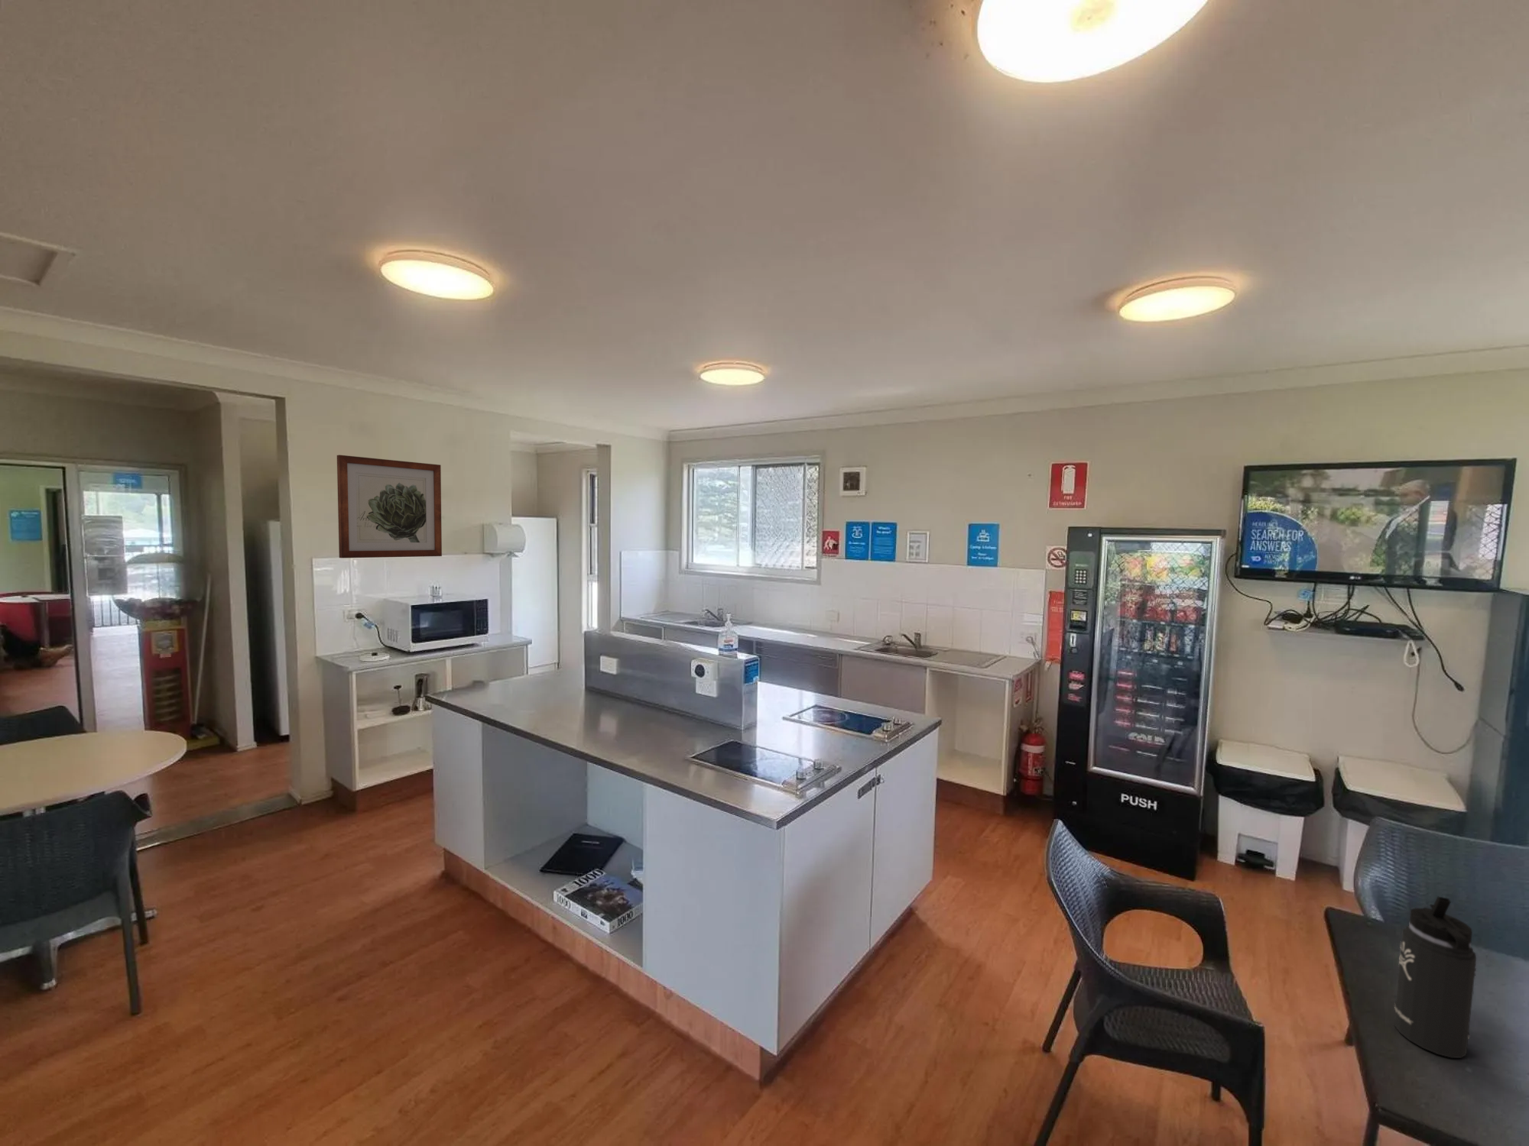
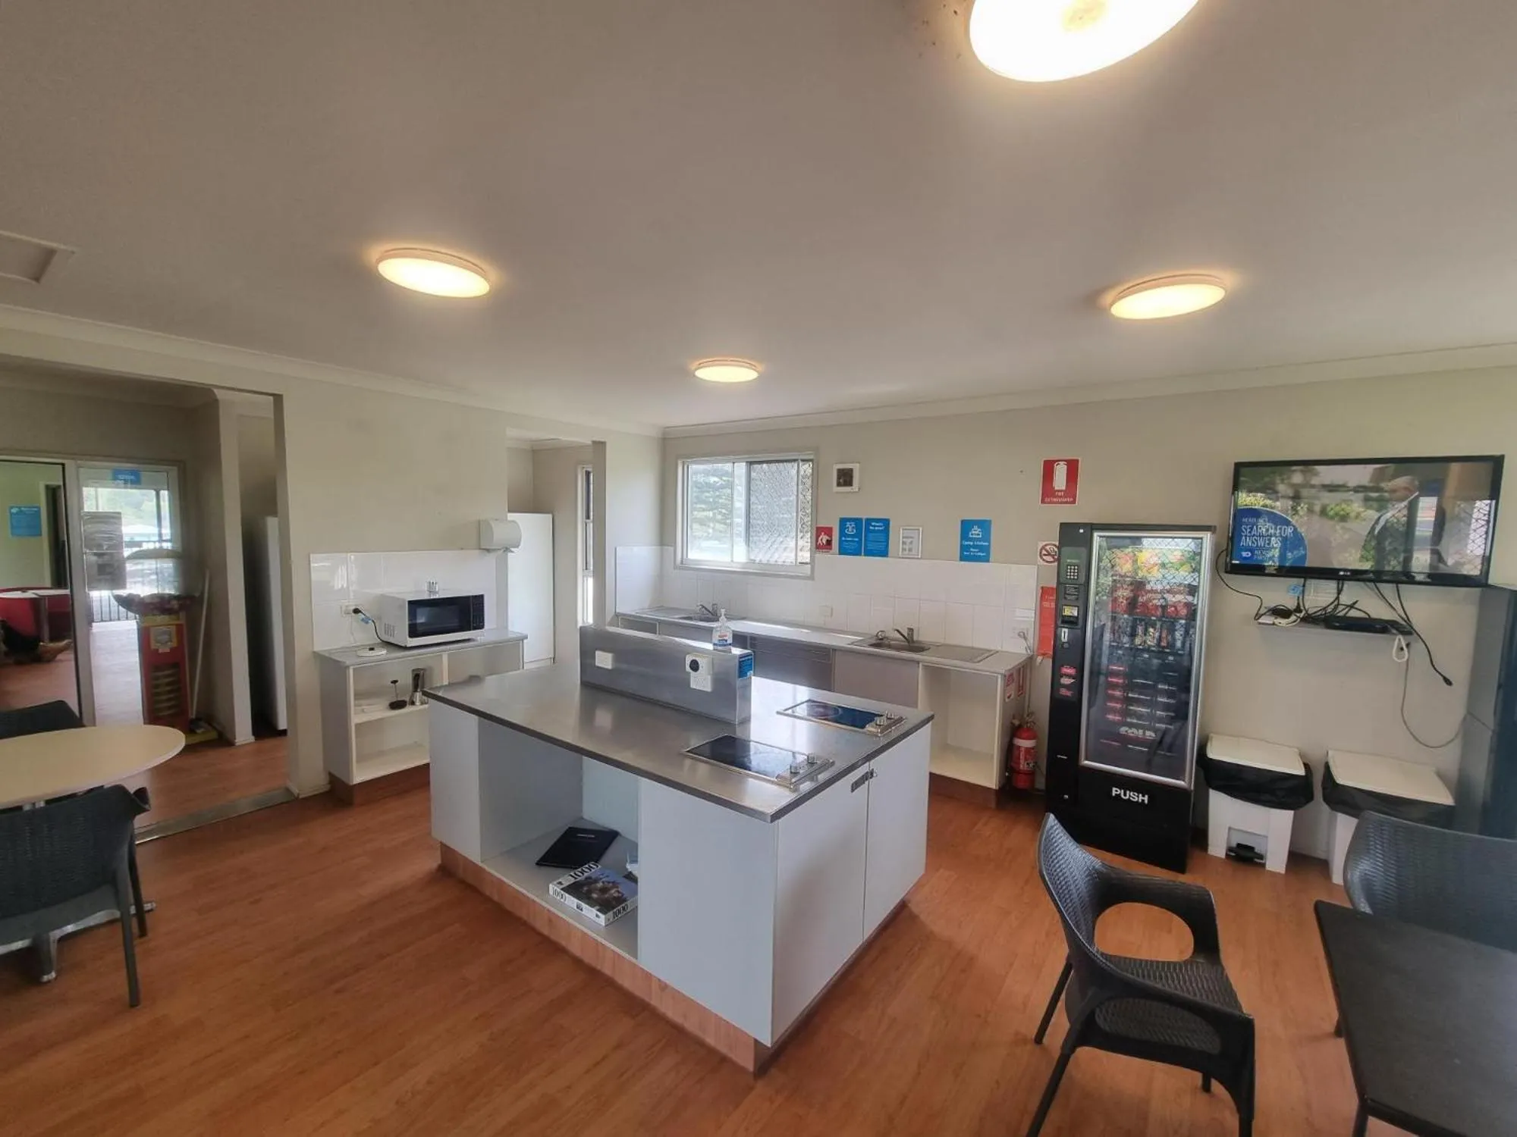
- thermos bottle (1439, 971)
- wall art (392, 509)
